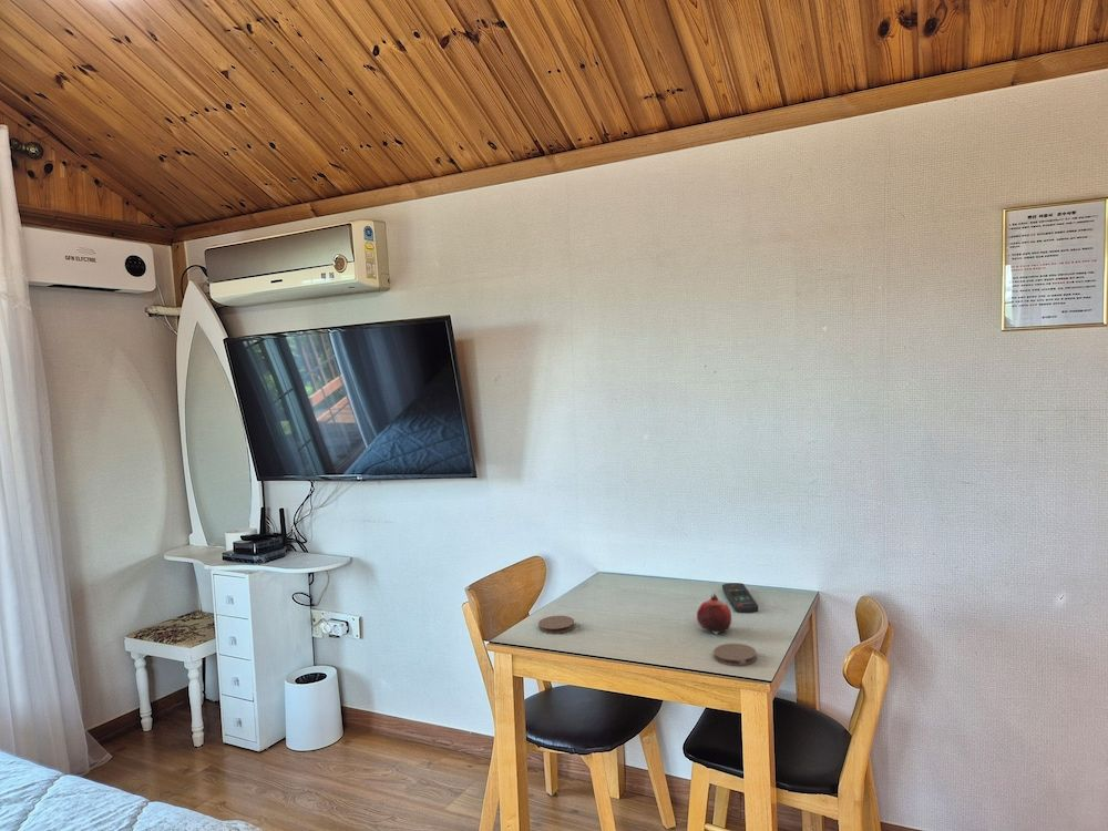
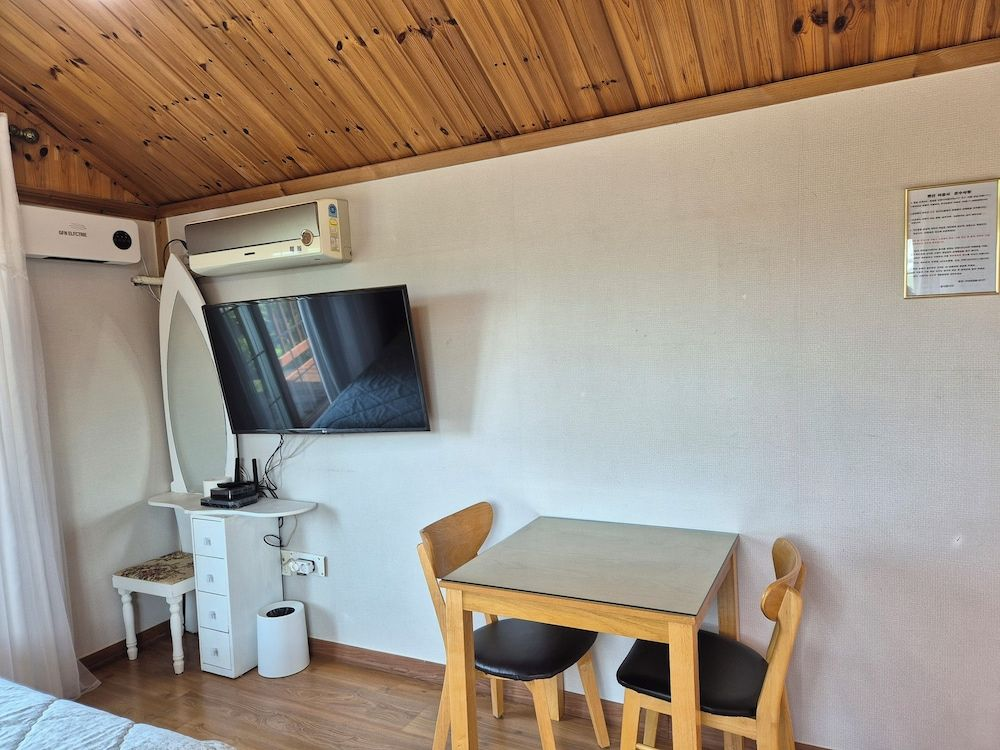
- remote control (739, 596)
- fruit (714, 612)
- coaster (556, 624)
- coaster (735, 654)
